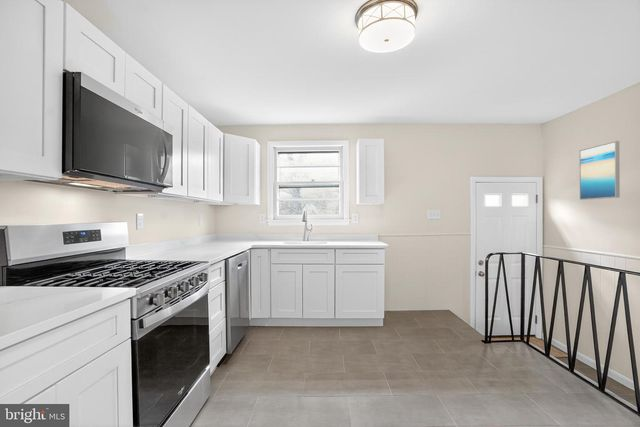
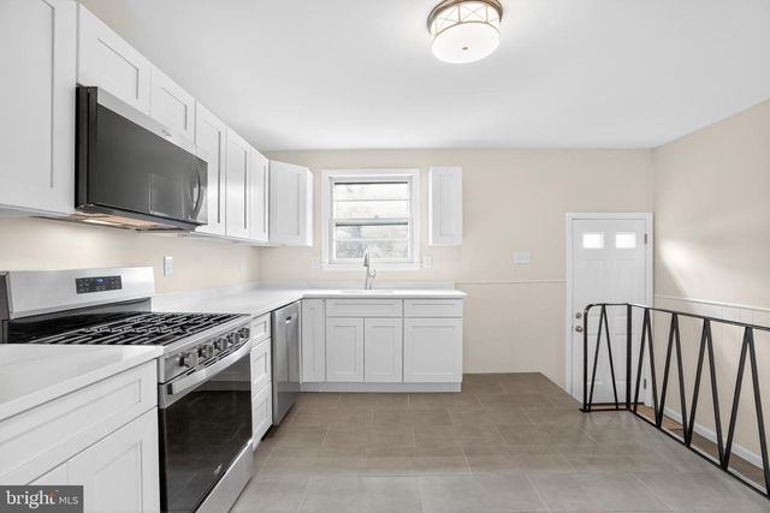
- wall art (598, 172)
